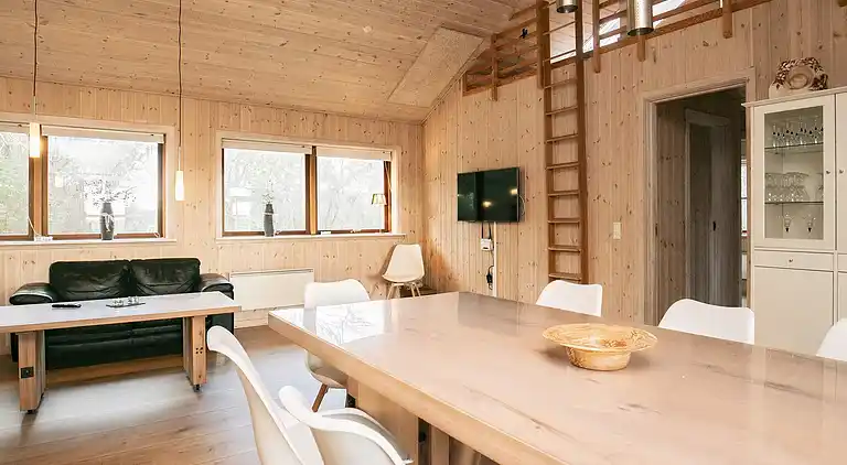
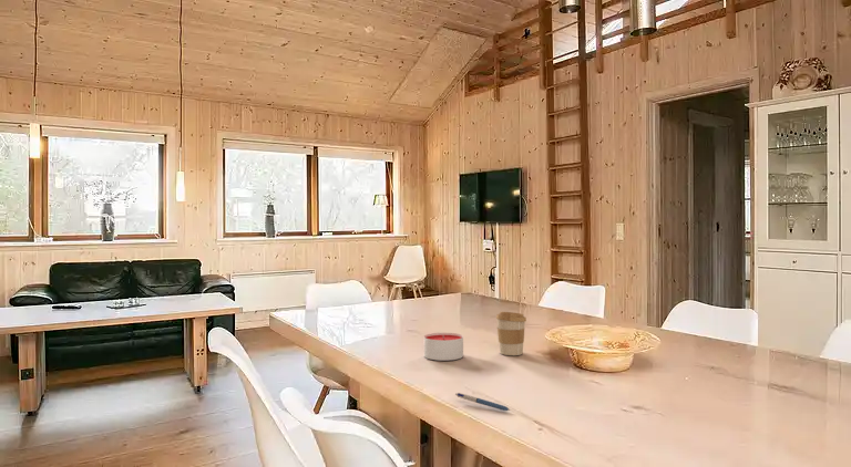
+ candle (443, 345)
+ coffee cup (511, 332)
+ pen (481, 402)
